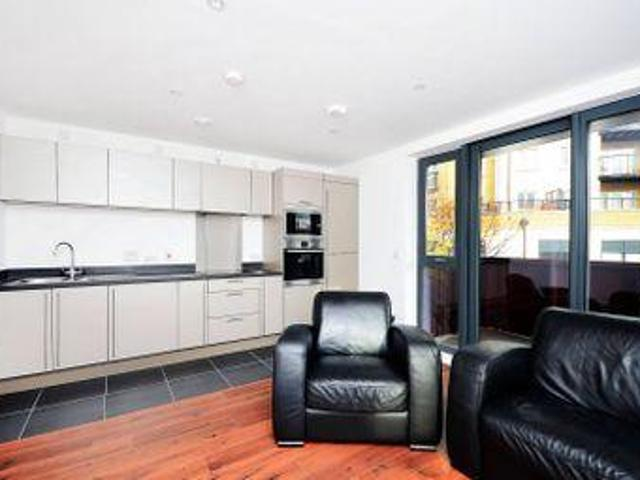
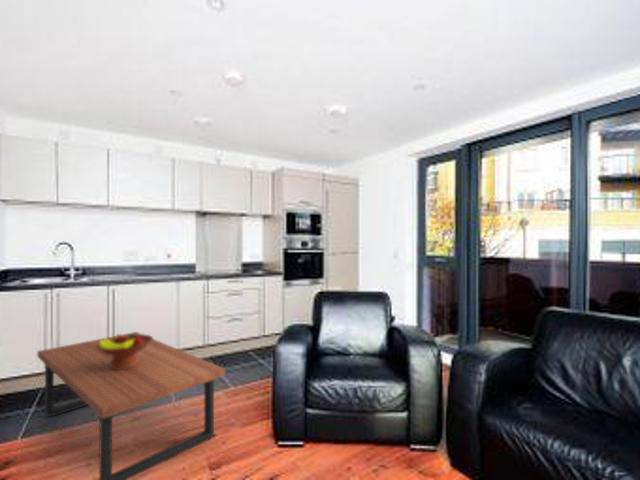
+ coffee table (124, 392)
+ fruit bowl (124, 348)
